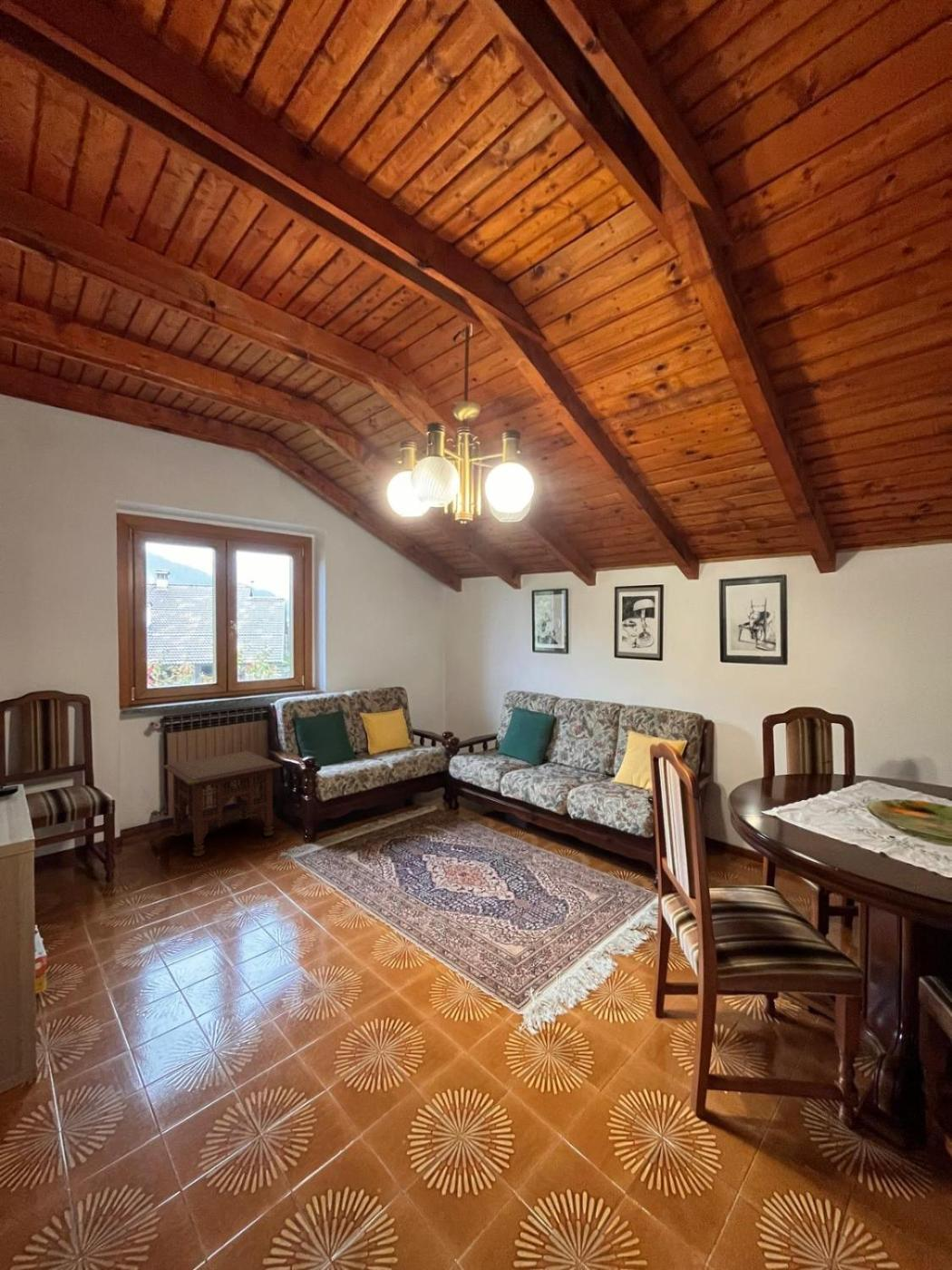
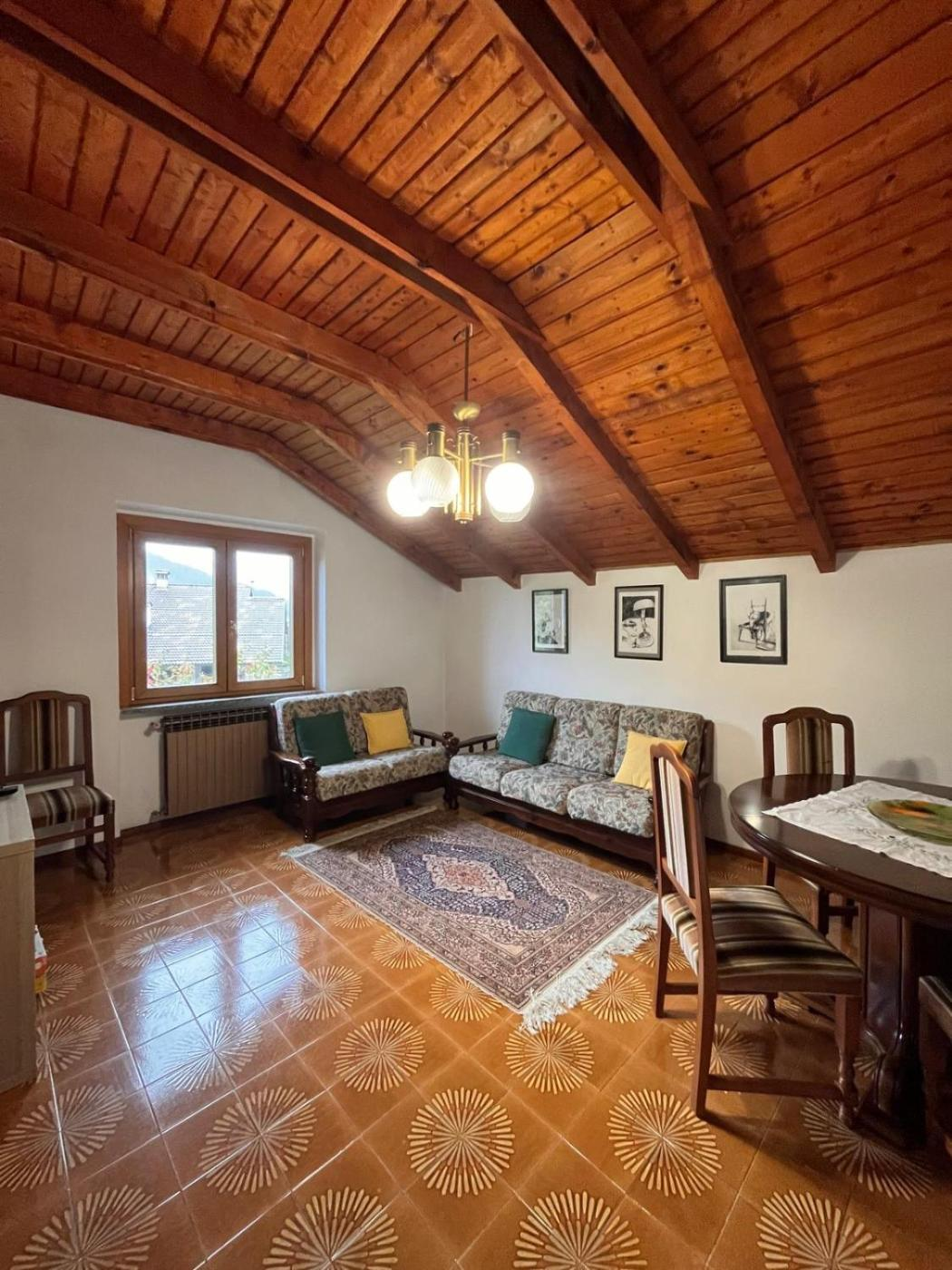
- side table (223, 799)
